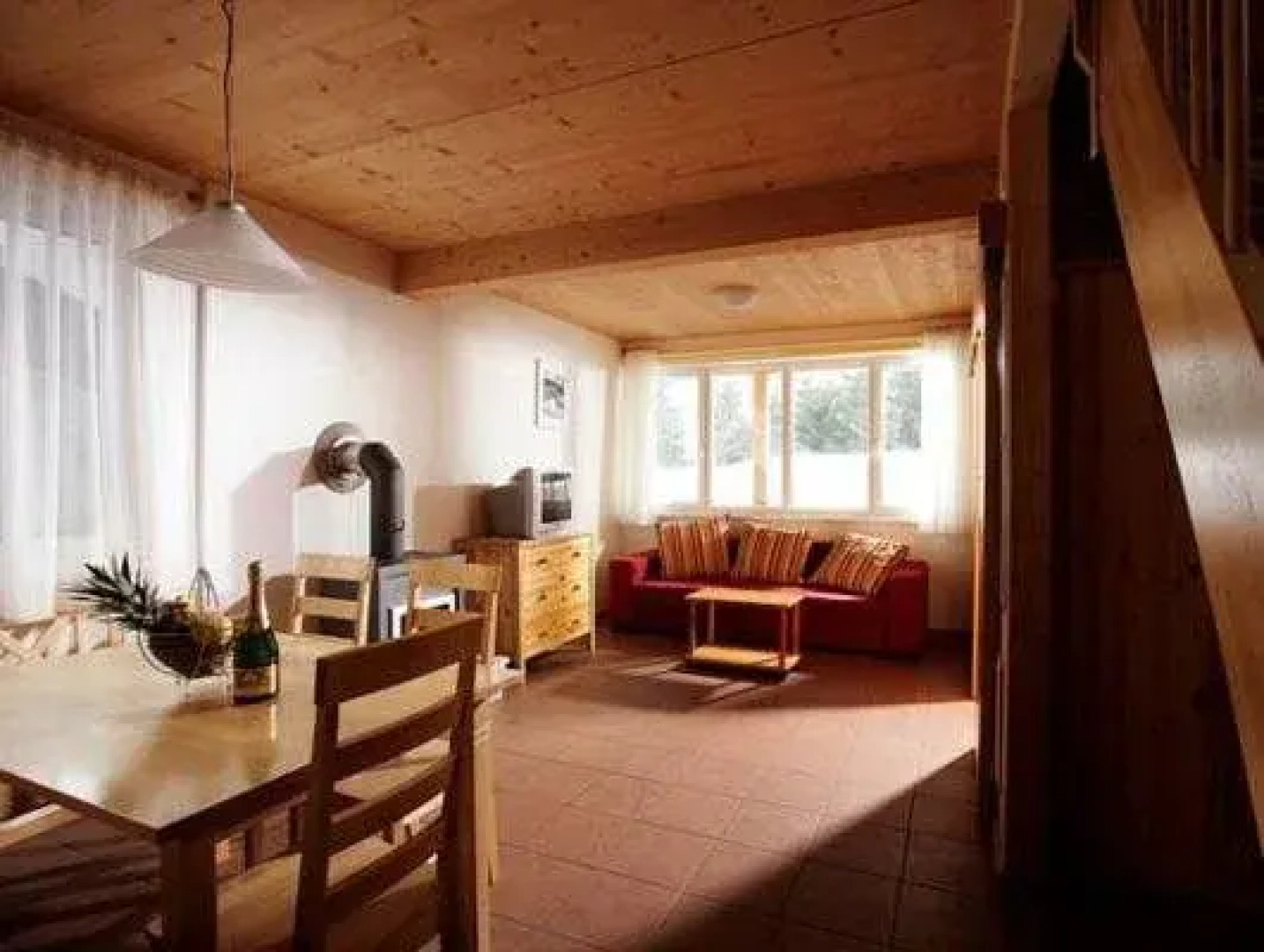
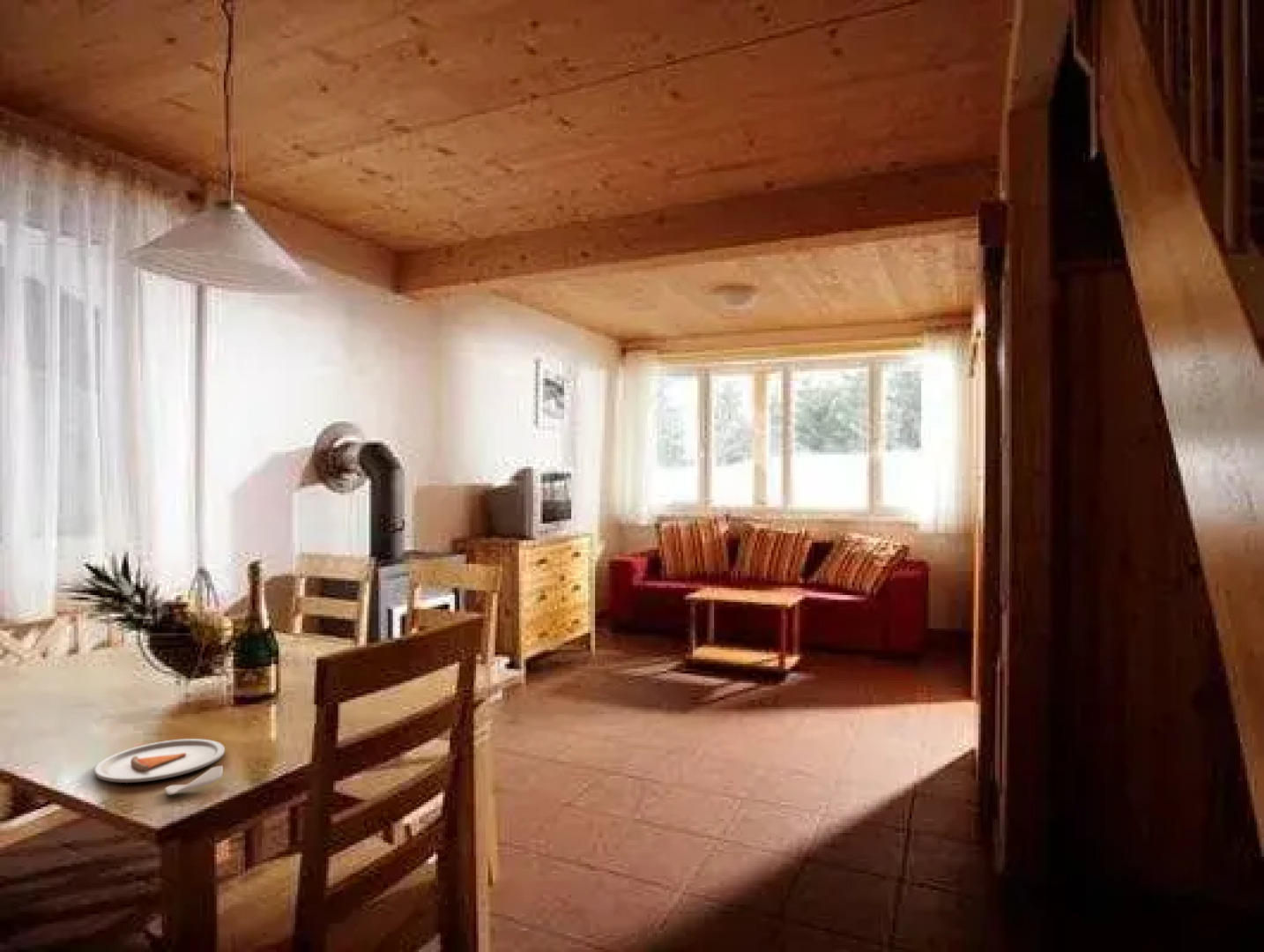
+ dinner plate (168, 763)
